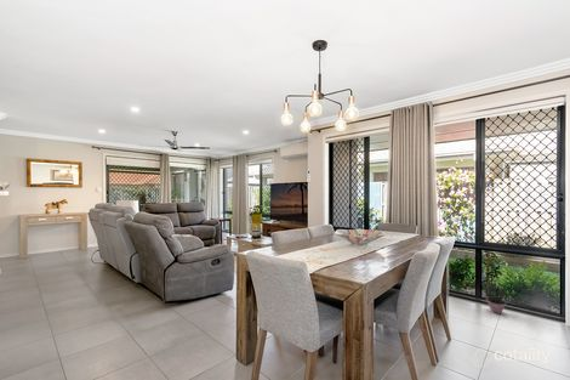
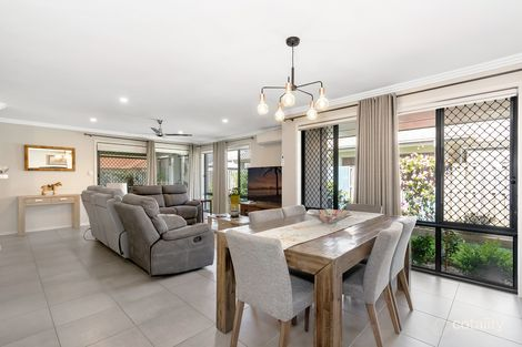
- potted plant (495, 295)
